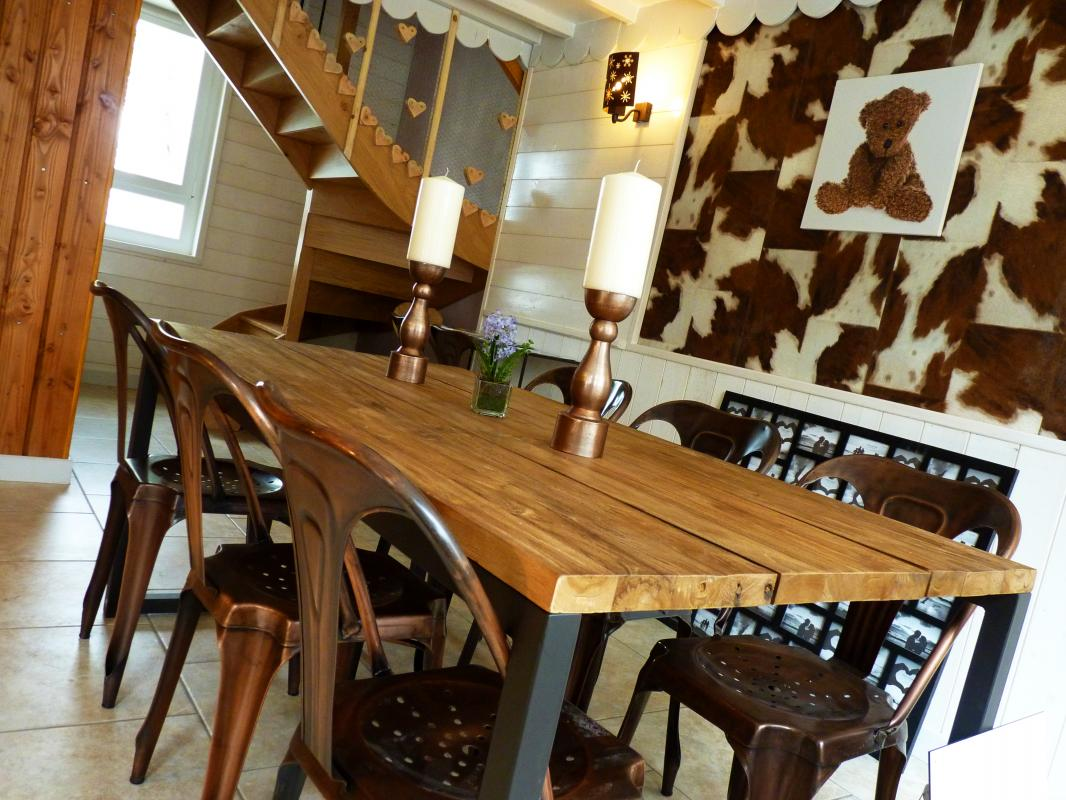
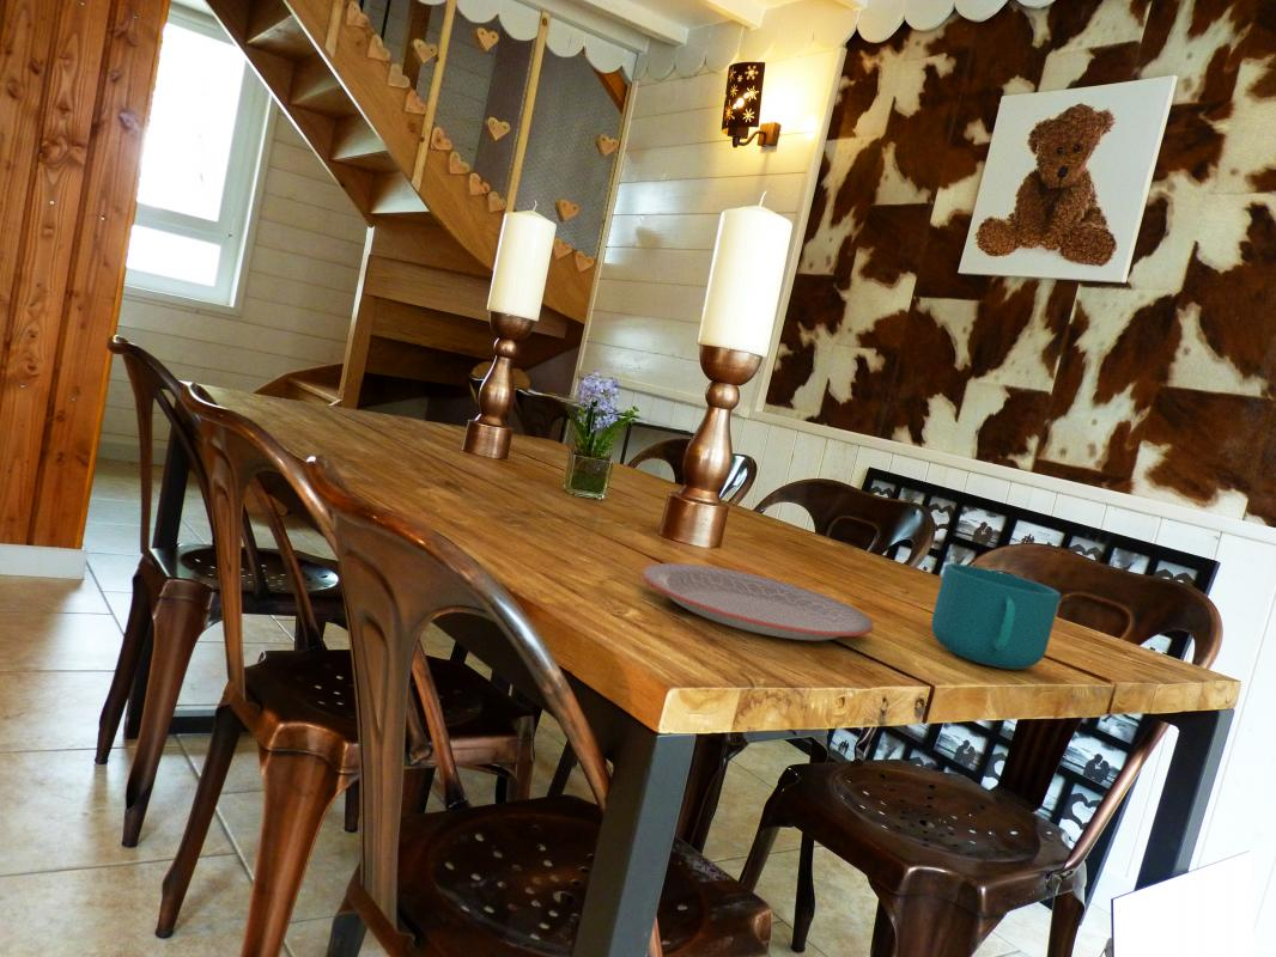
+ cup (995, 621)
+ plate (754, 604)
